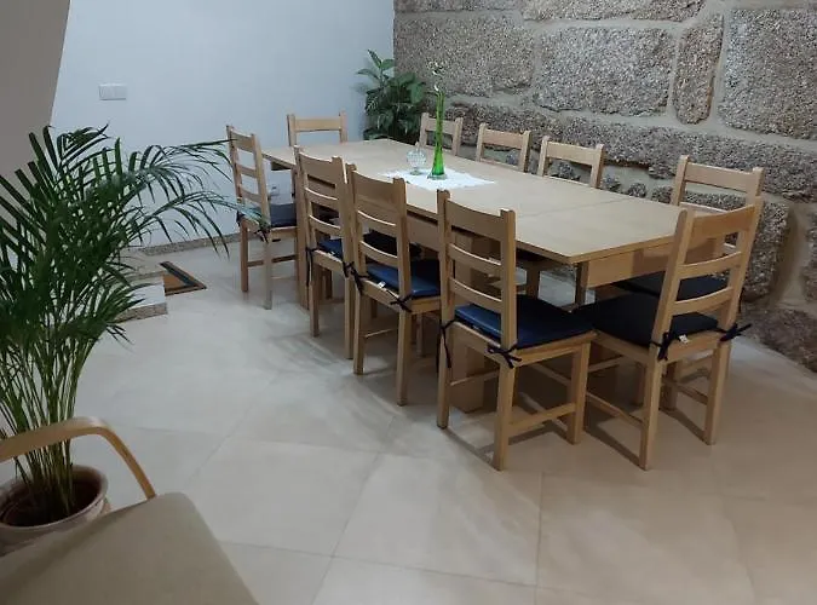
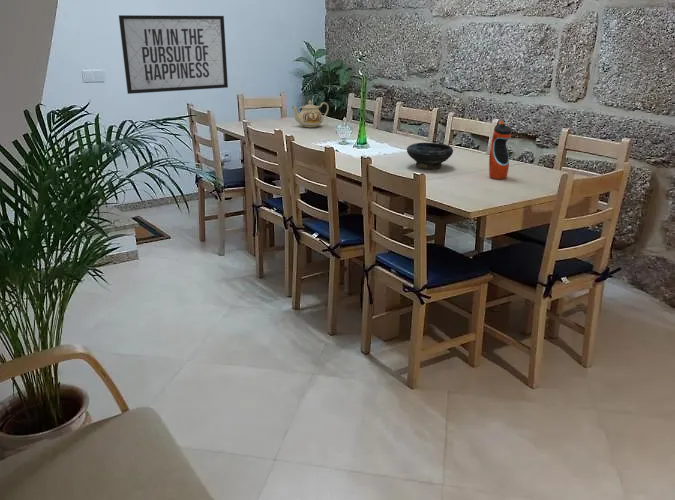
+ mirror (176, 53)
+ water bottle (500, 149)
+ bowl (429, 156)
+ teapot (310, 113)
